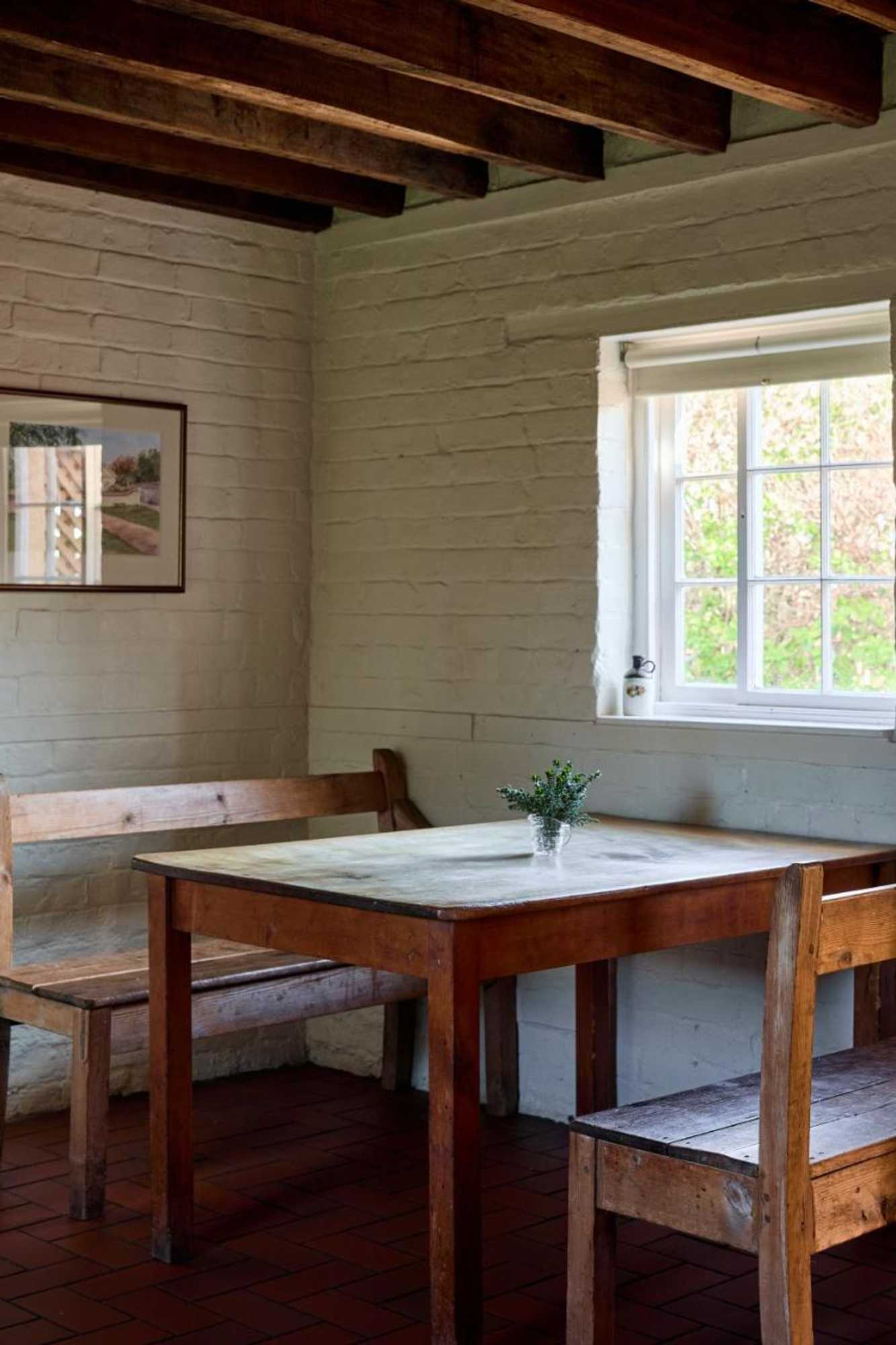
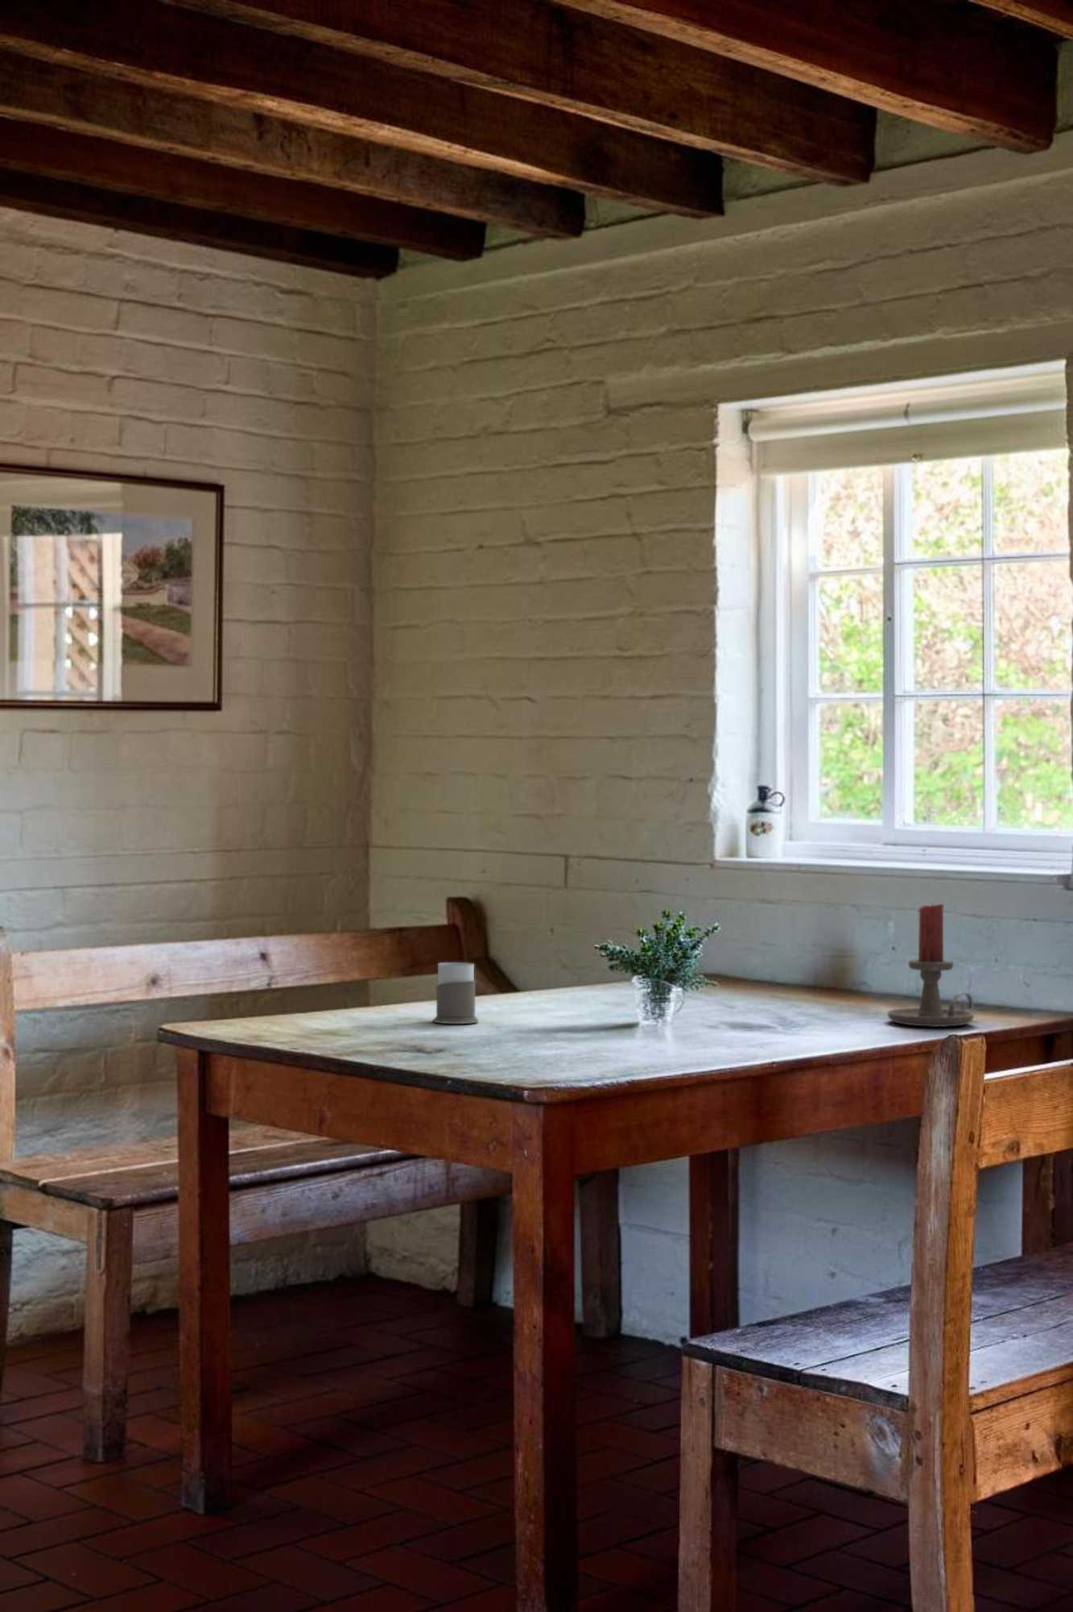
+ mug (453, 991)
+ candle holder (939, 961)
